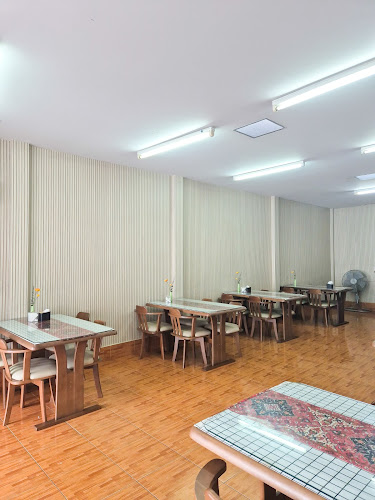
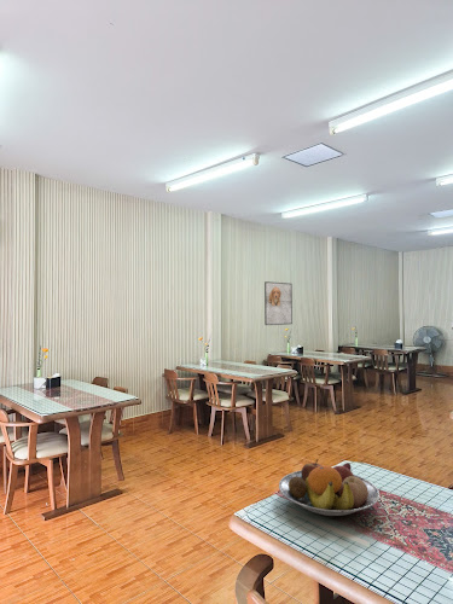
+ fruit bowl (327, 483)
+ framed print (278, 303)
